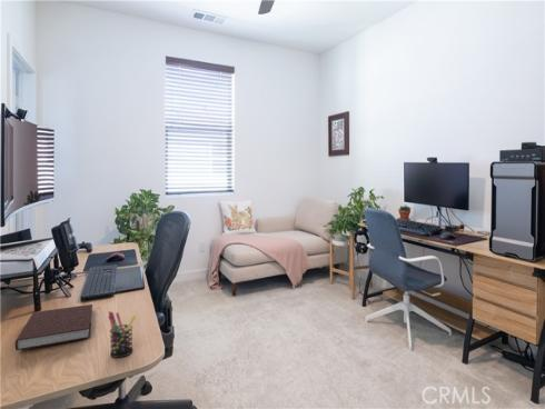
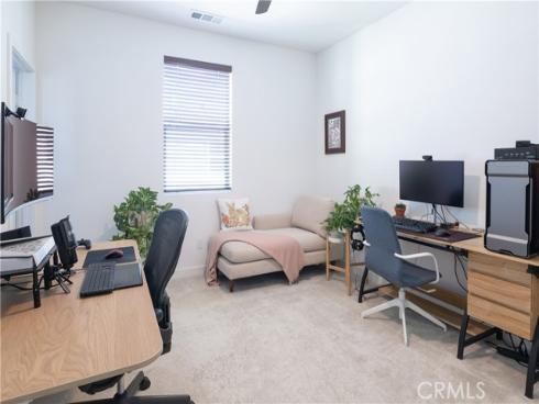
- pen holder (119, 332)
- notebook (59, 323)
